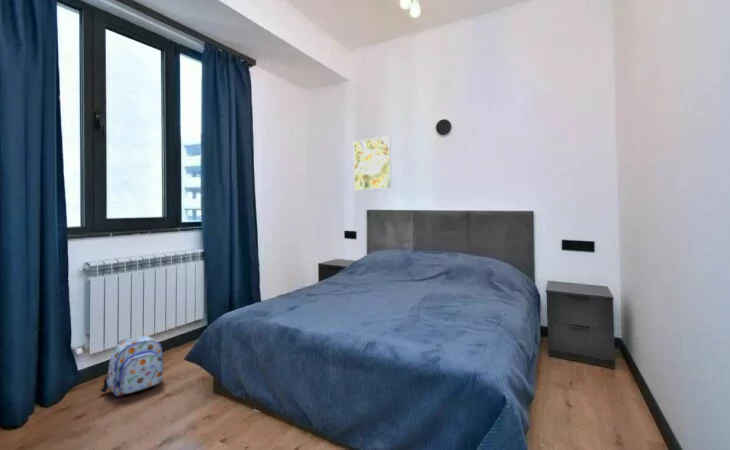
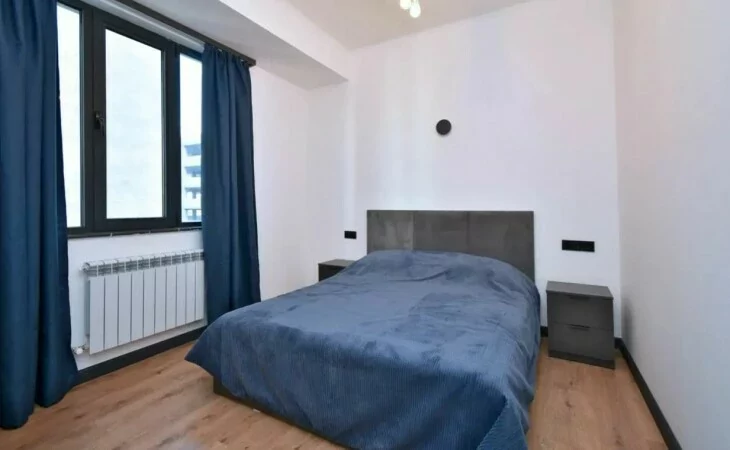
- backpack (137, 363)
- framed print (371, 164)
